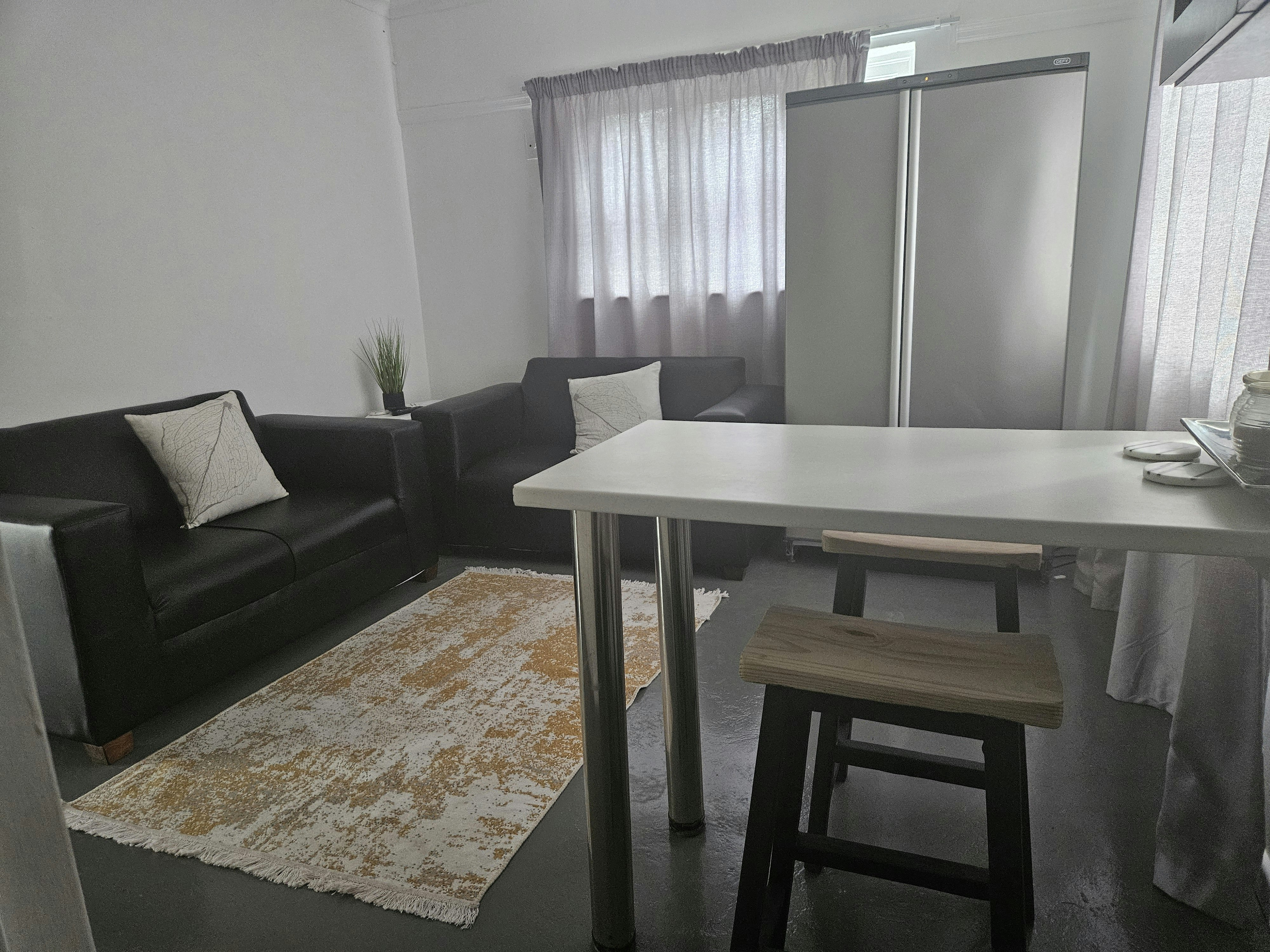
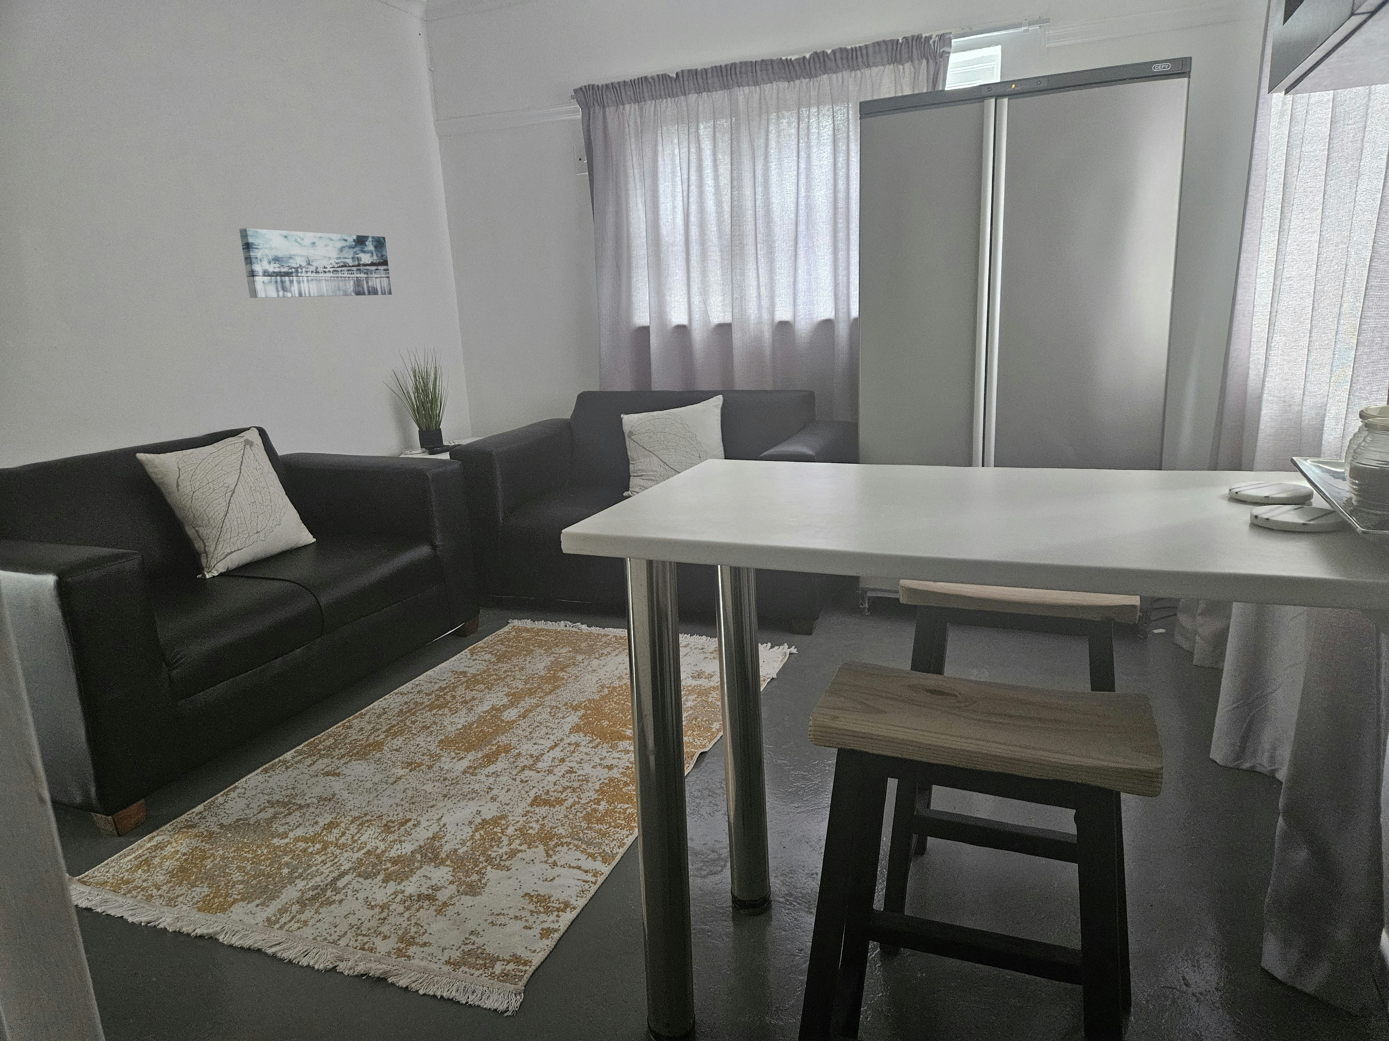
+ wall art (323, 265)
